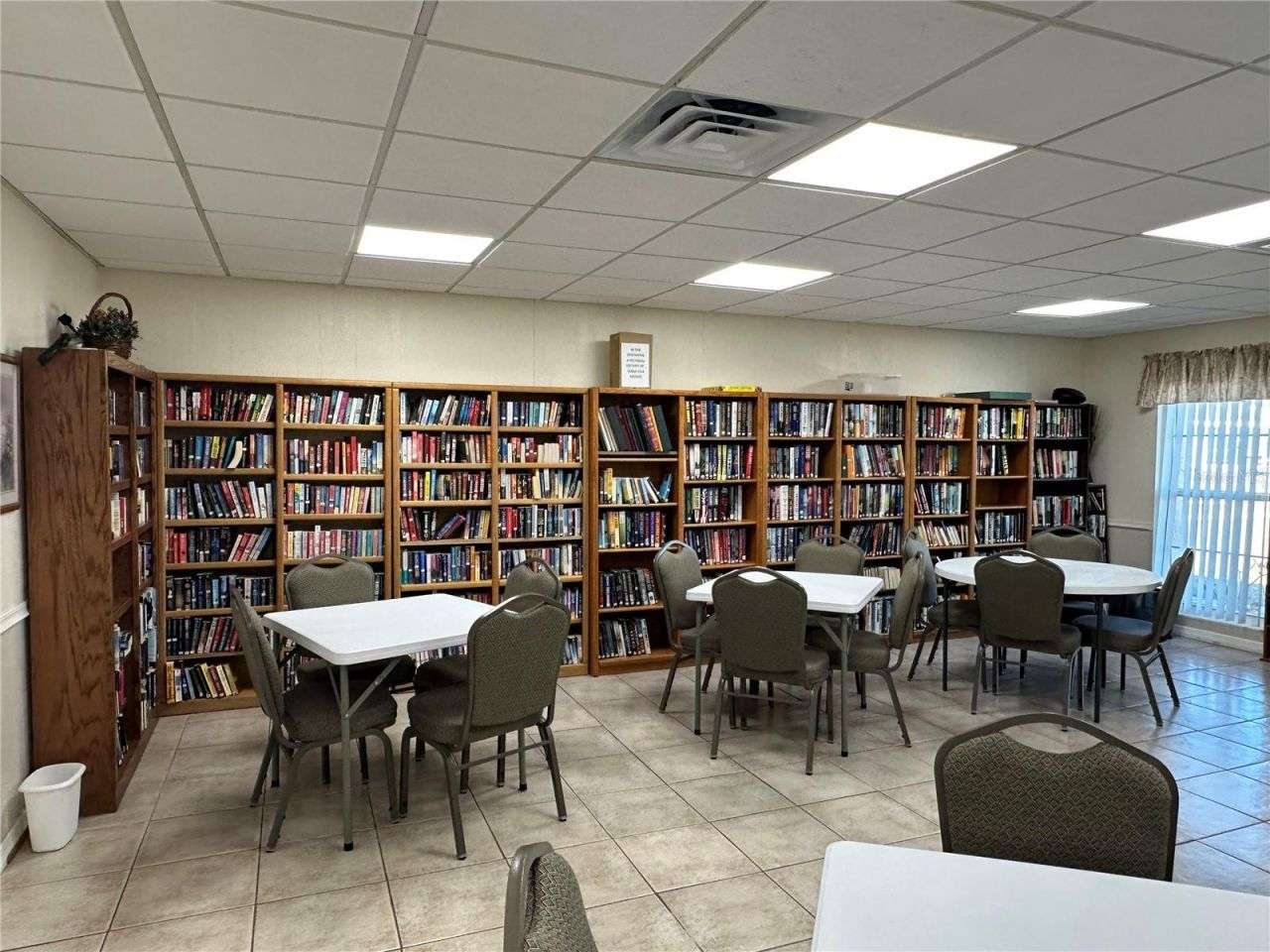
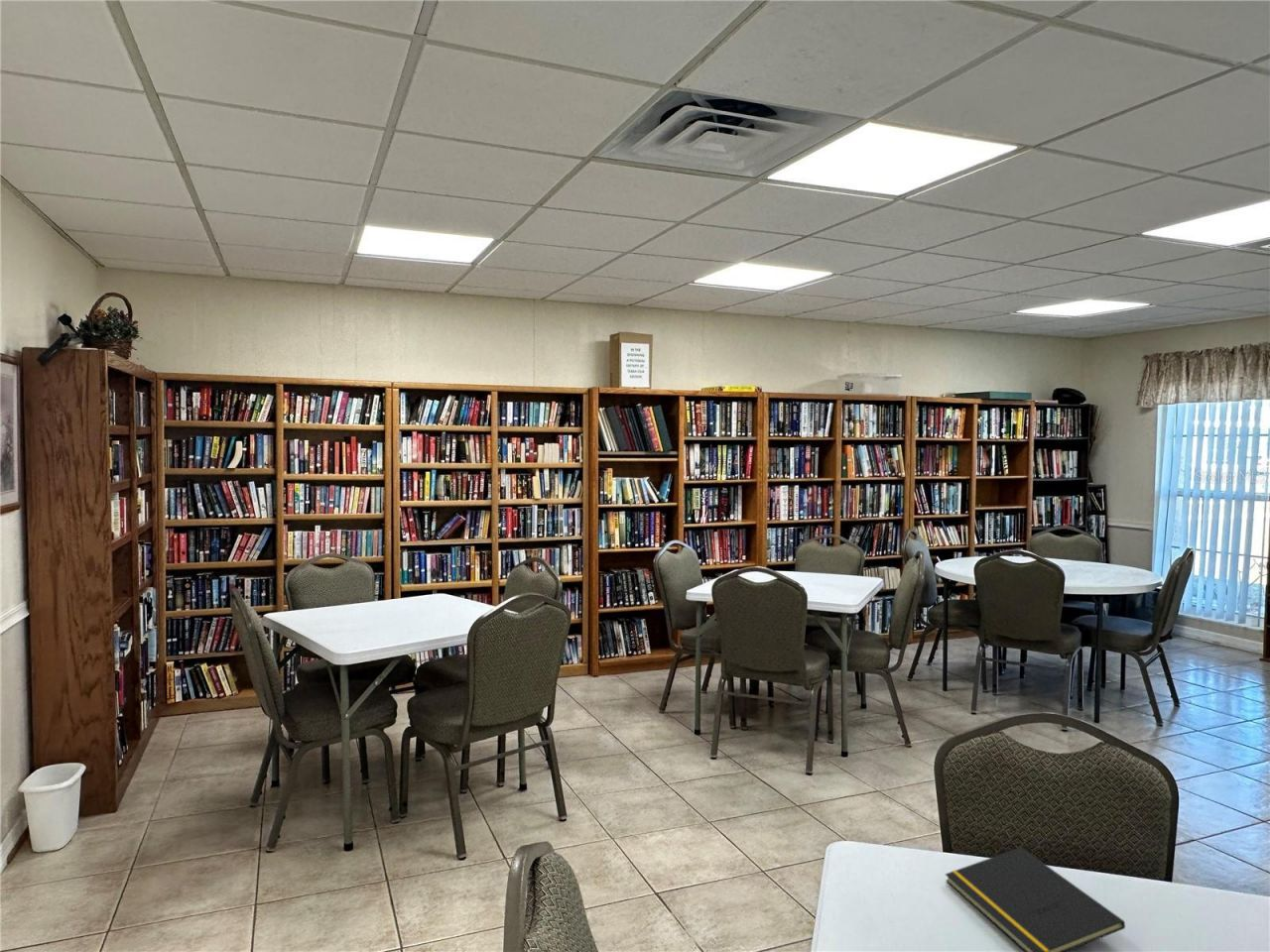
+ notepad (1029, 899)
